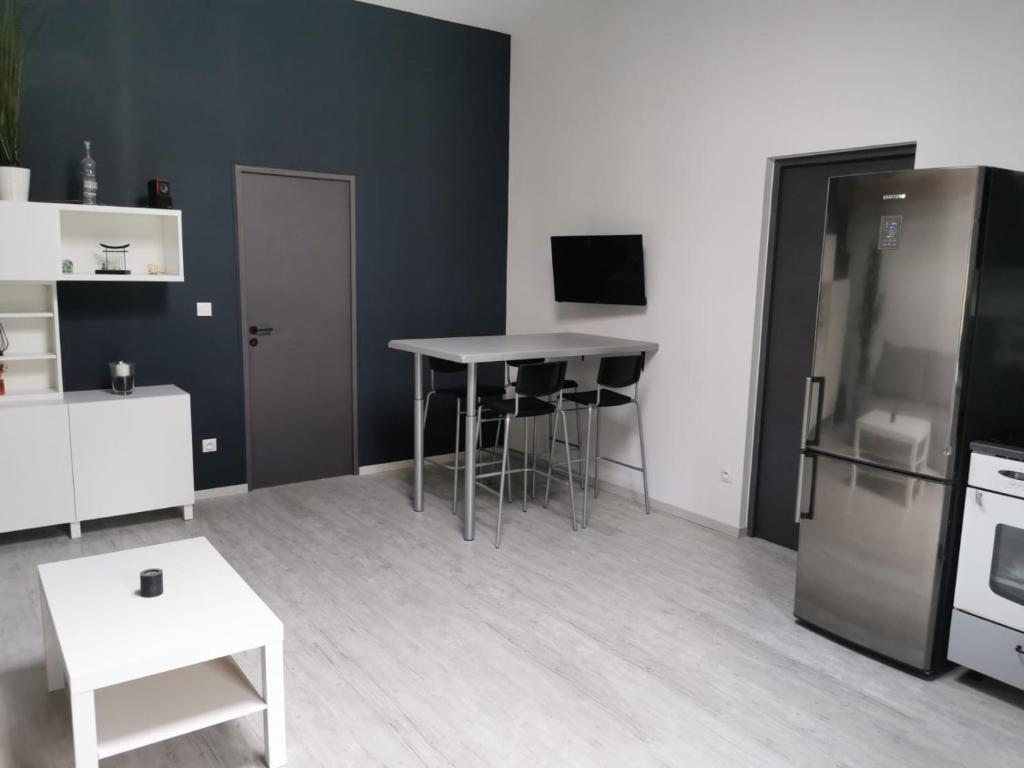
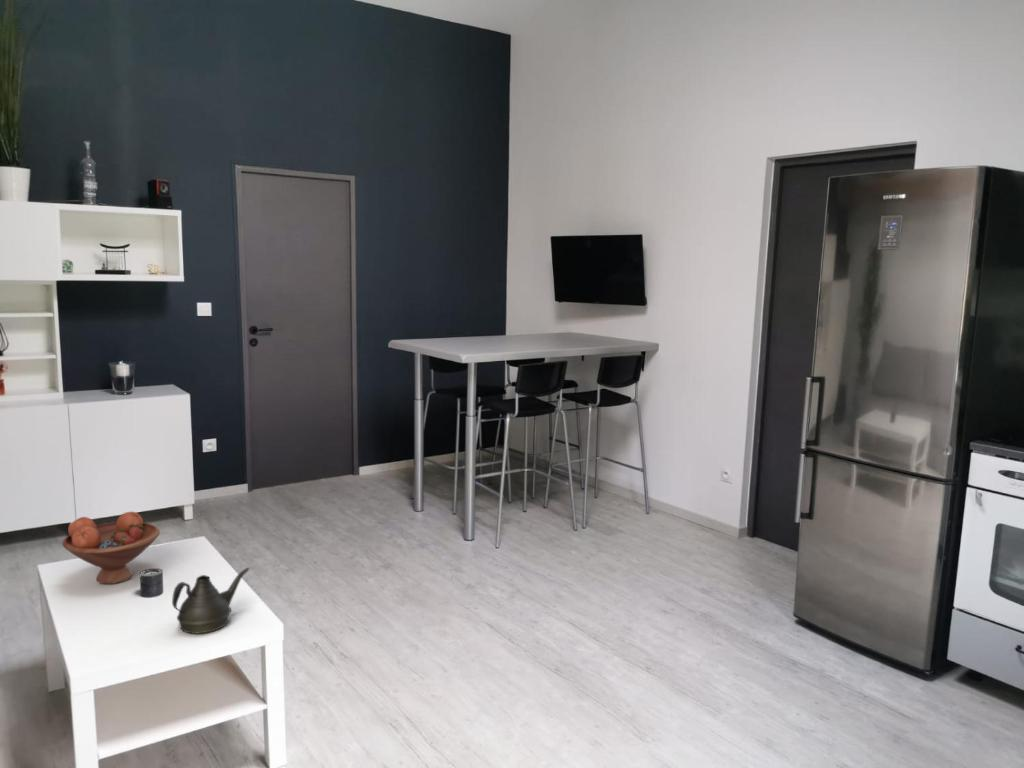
+ teapot (213, 597)
+ fruit bowl (112, 548)
